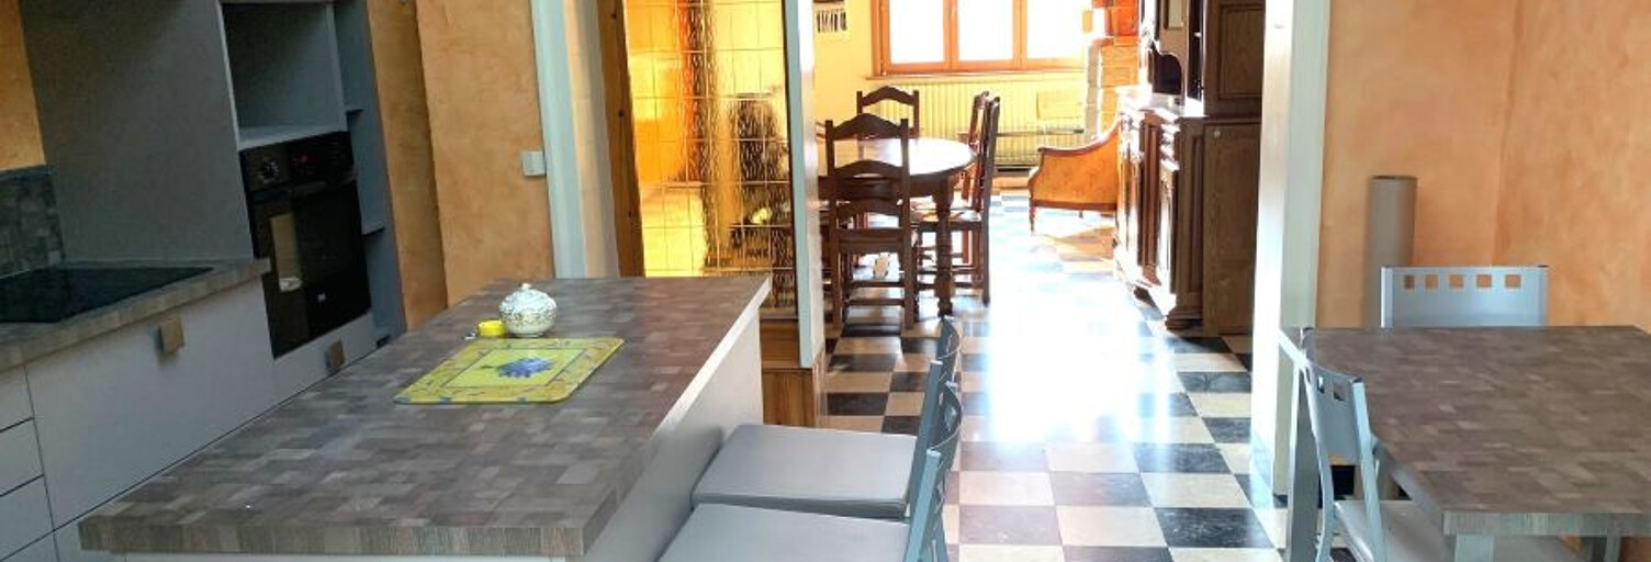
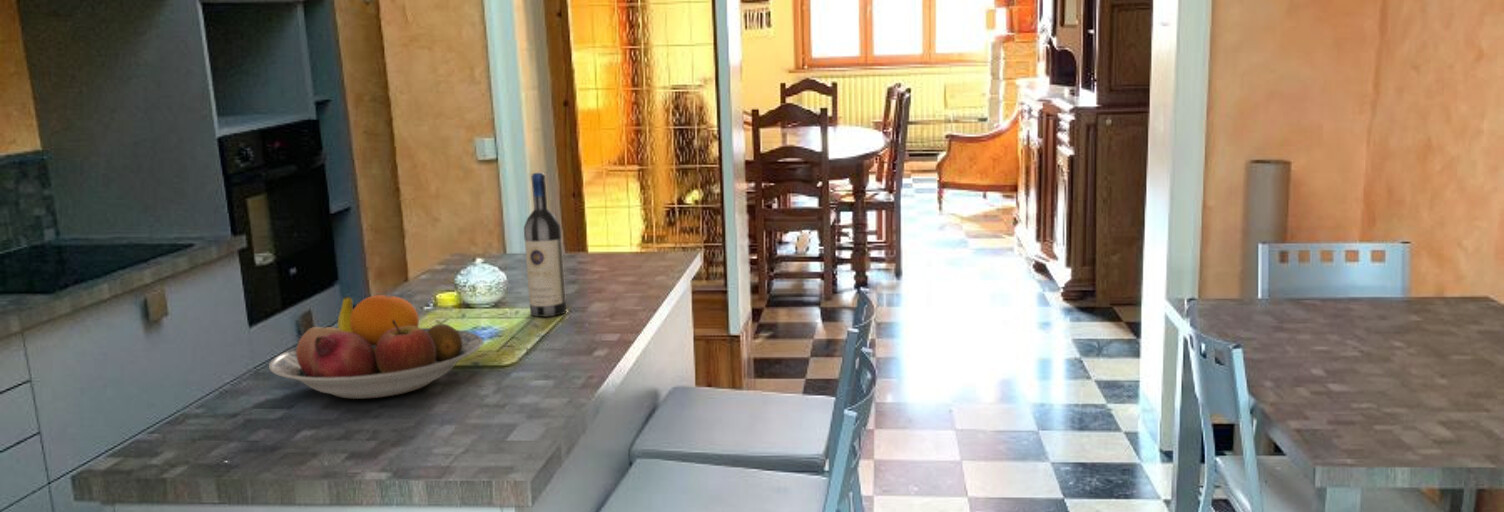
+ wine bottle (543, 243)
+ fruit bowl (378, 343)
